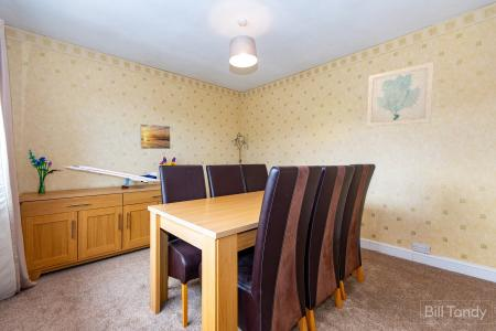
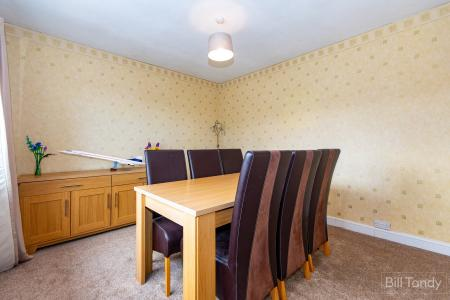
- wall art (397, 97)
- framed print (155, 137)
